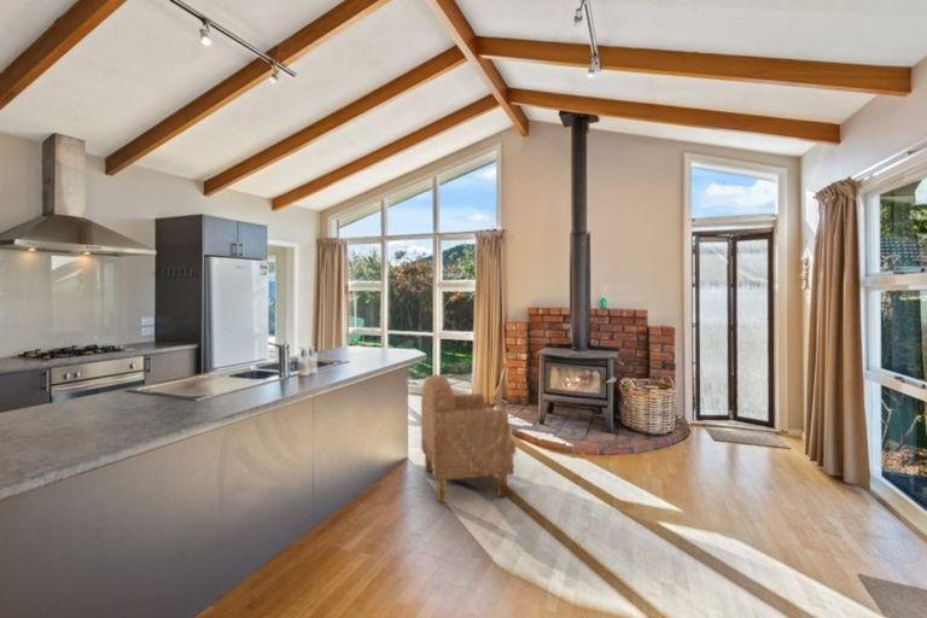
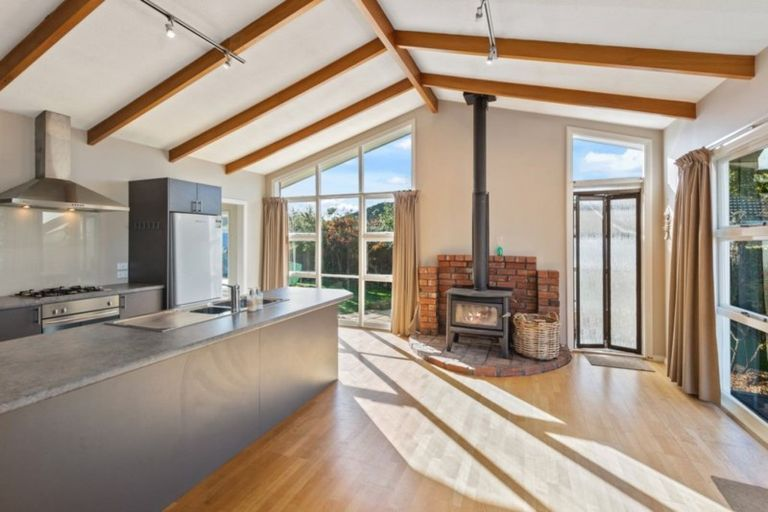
- armchair (467, 427)
